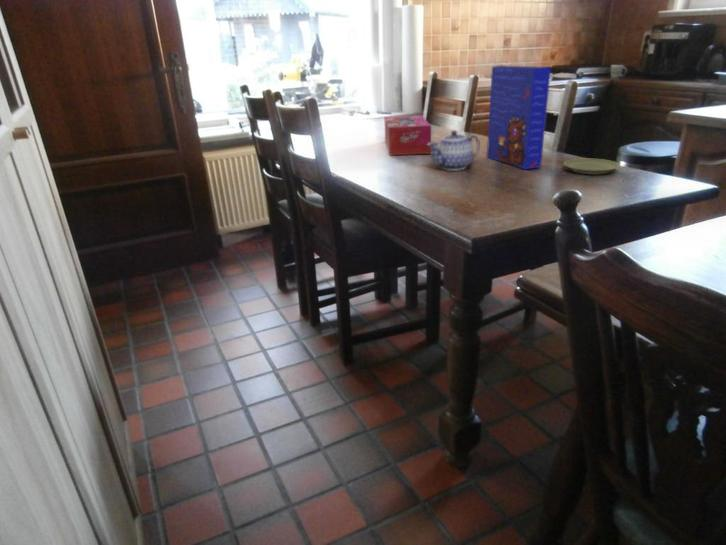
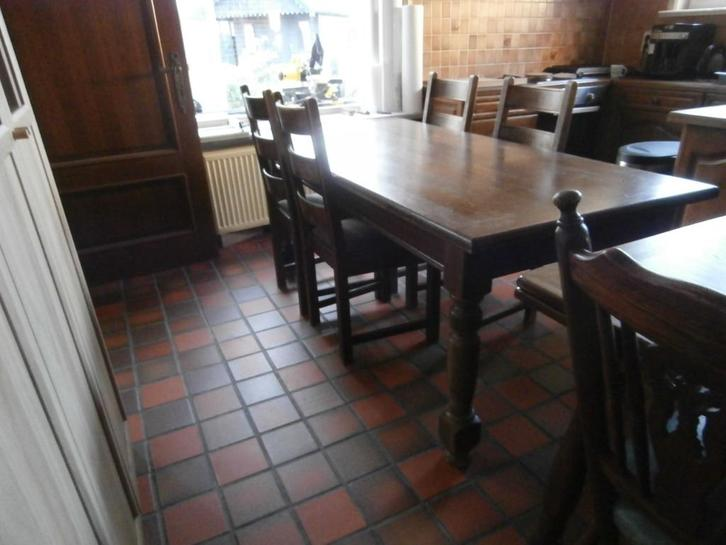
- plate (590, 167)
- cereal box (516, 115)
- tissue box (406, 134)
- teapot (454, 149)
